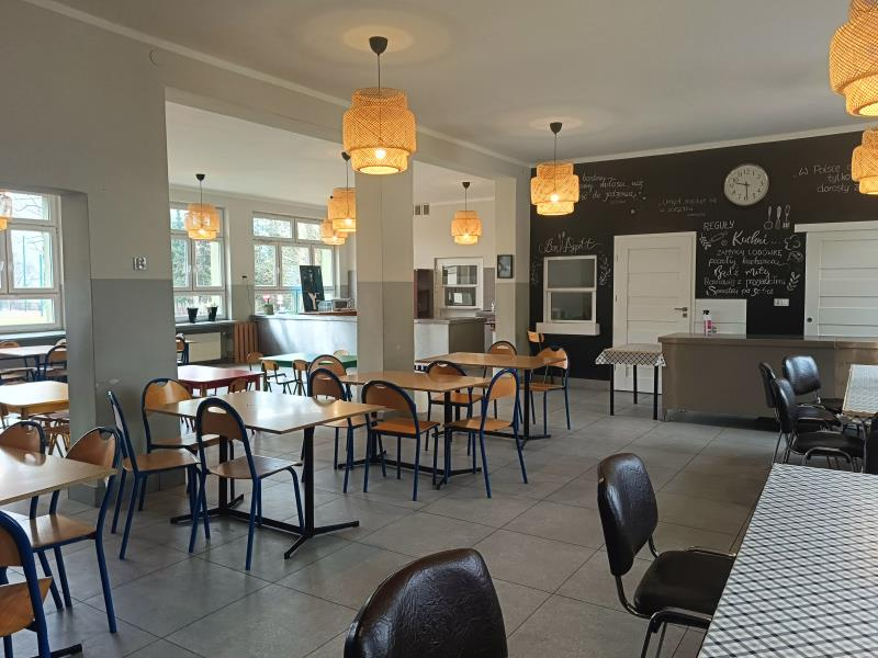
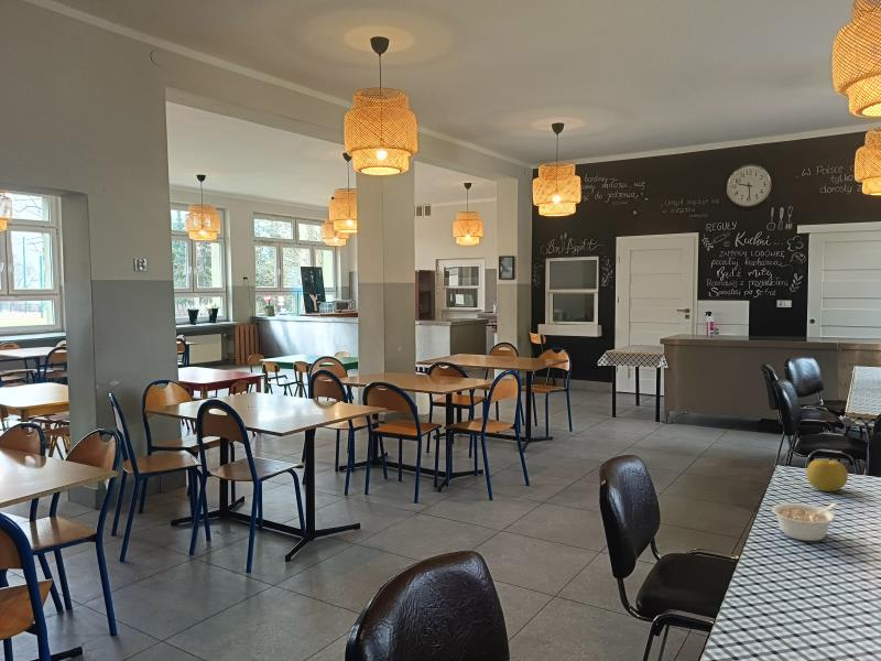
+ legume (803, 520)
+ fruit (826, 474)
